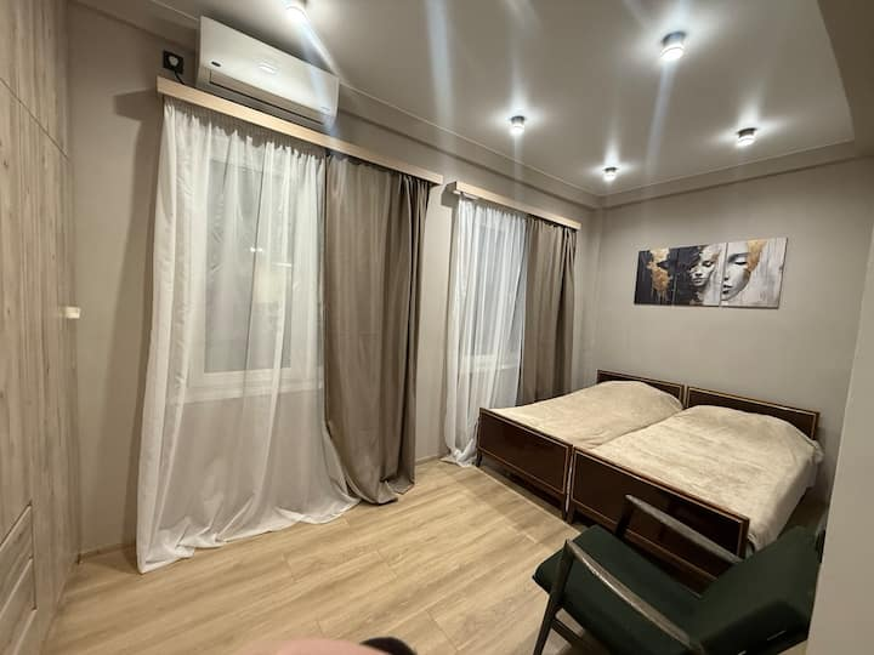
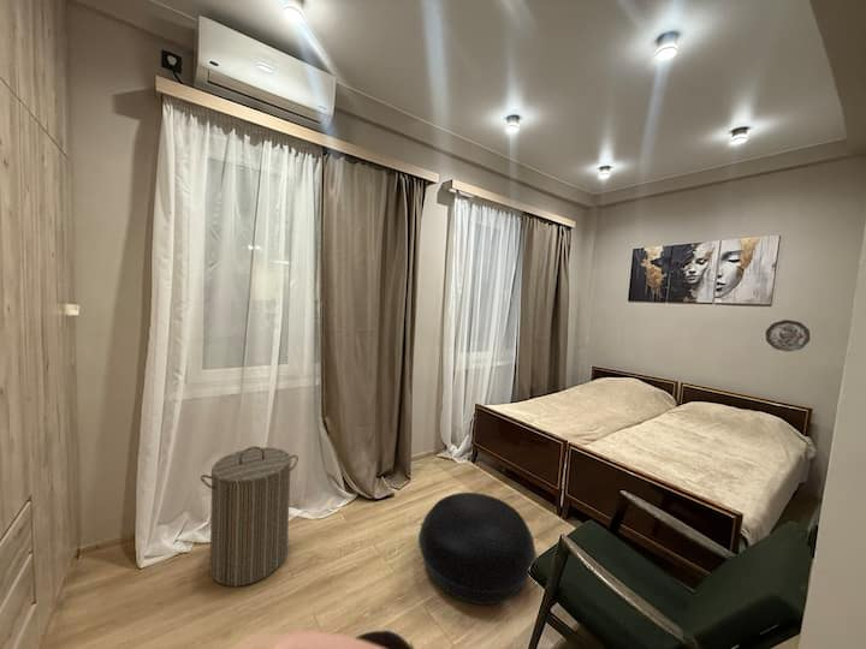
+ decorative plate (787, 335)
+ ottoman (473, 540)
+ laundry hamper (251, 502)
